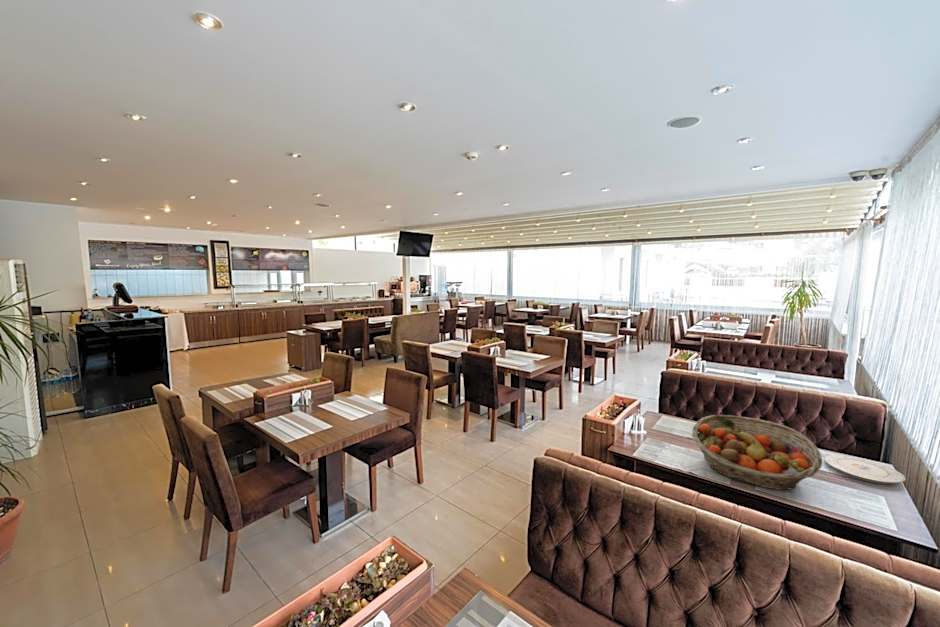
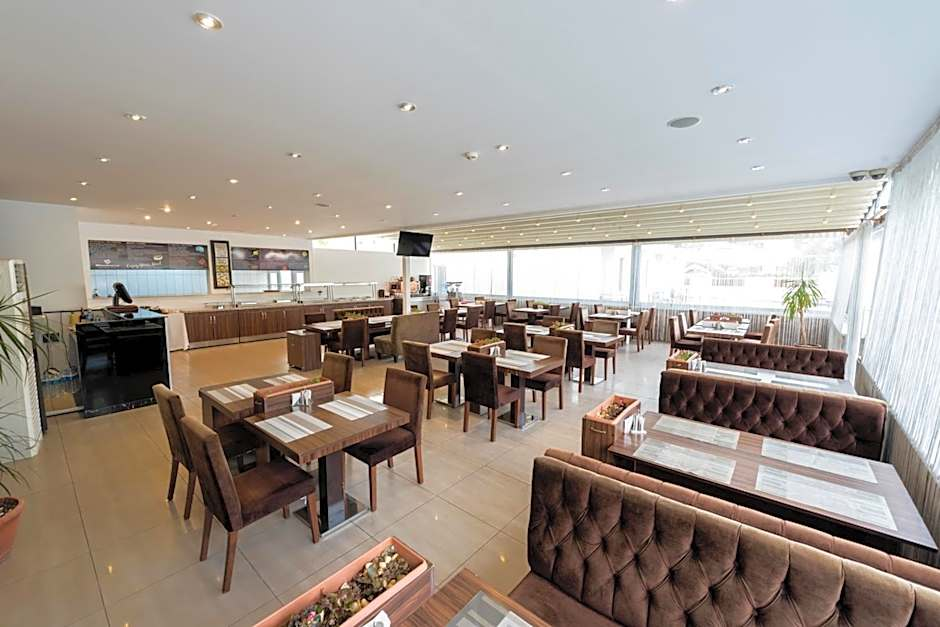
- fruit basket (751, 450)
- plate (862, 468)
